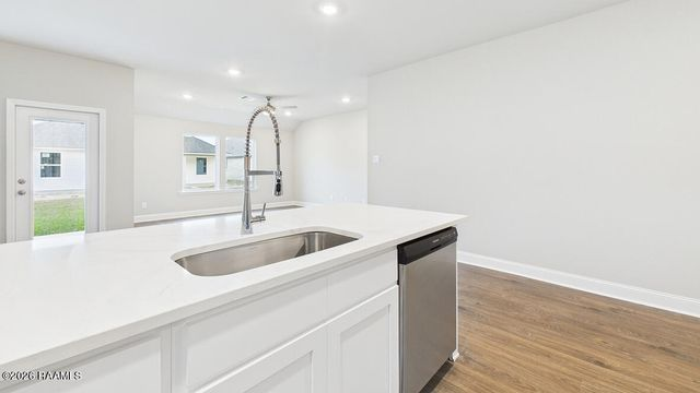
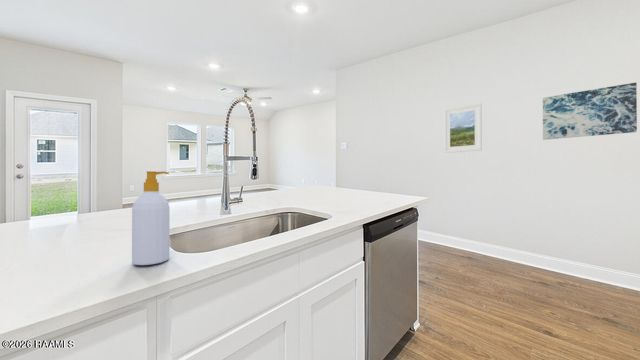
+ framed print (462, 129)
+ wall art (585, 113)
+ soap bottle (152, 215)
